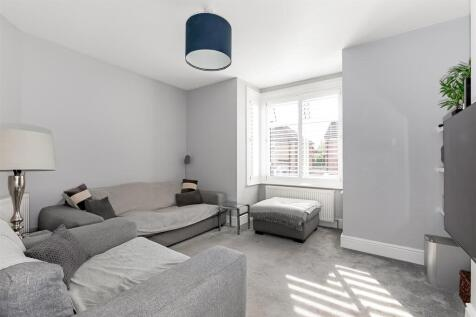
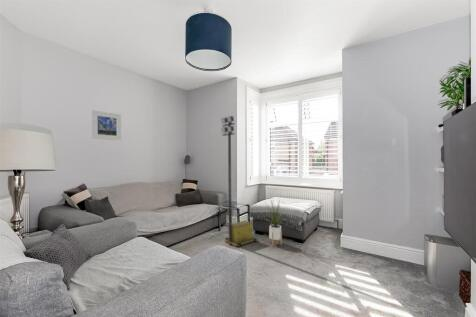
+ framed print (107, 126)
+ portable light tower (230, 179)
+ house plant (275, 220)
